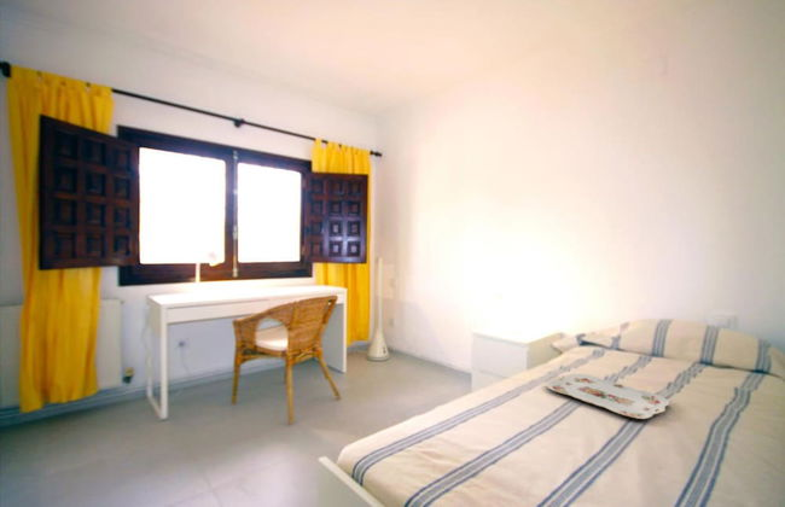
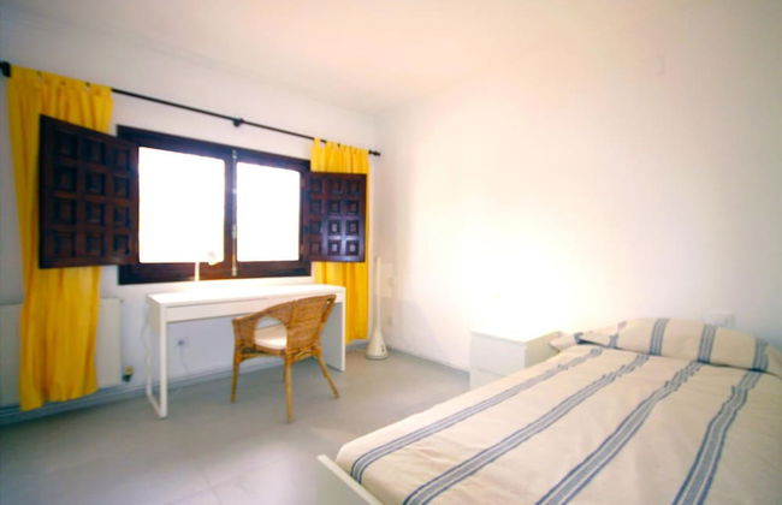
- serving tray (604, 394)
